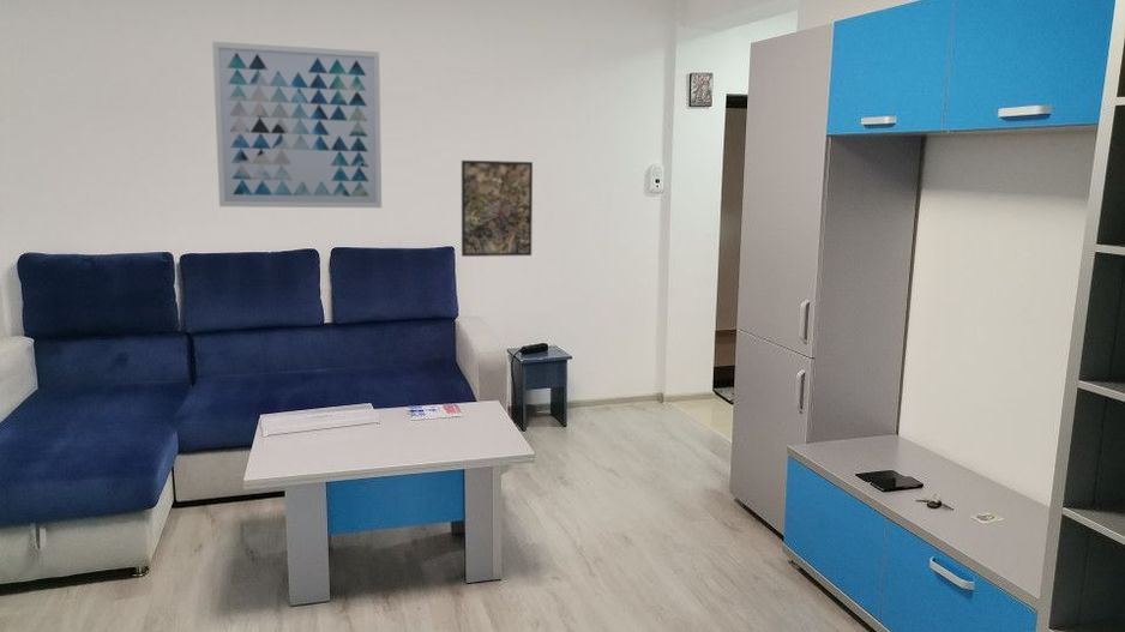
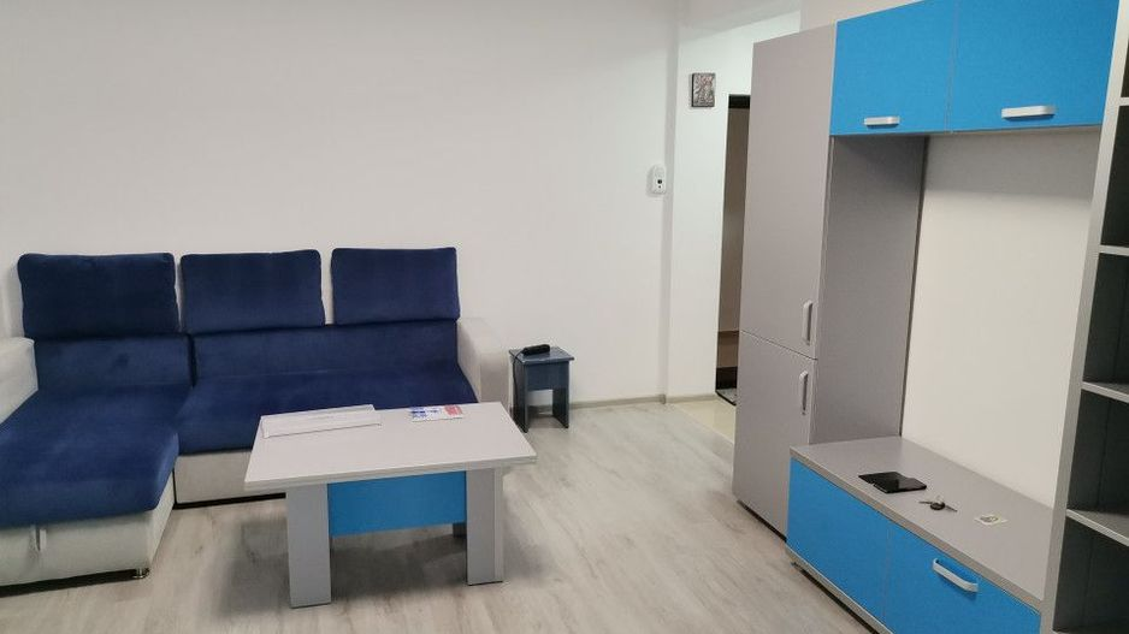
- wall art (300, 127)
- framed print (497, 209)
